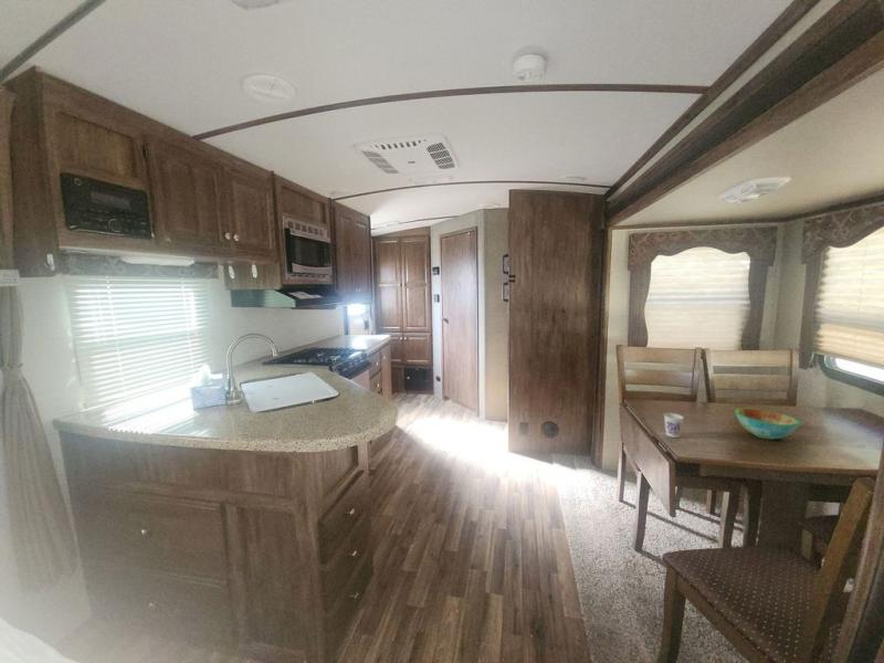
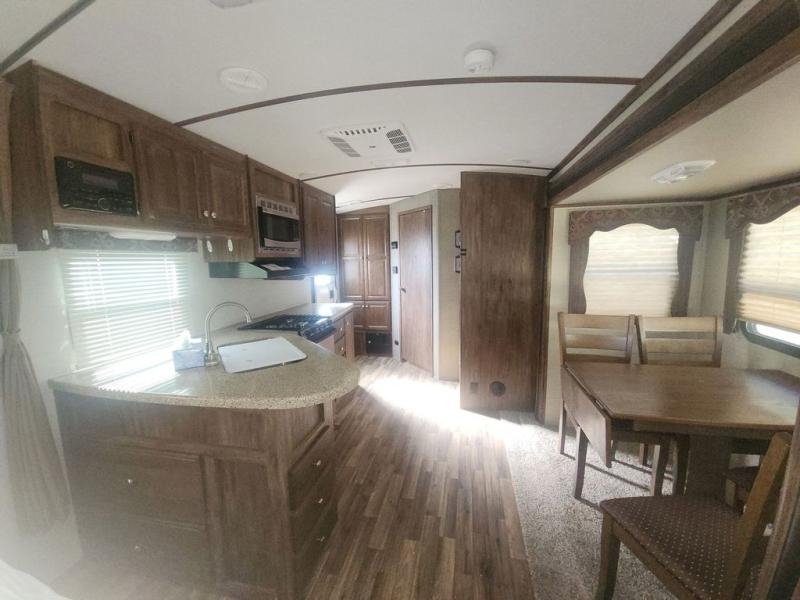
- bowl (765, 425)
- cup (673, 425)
